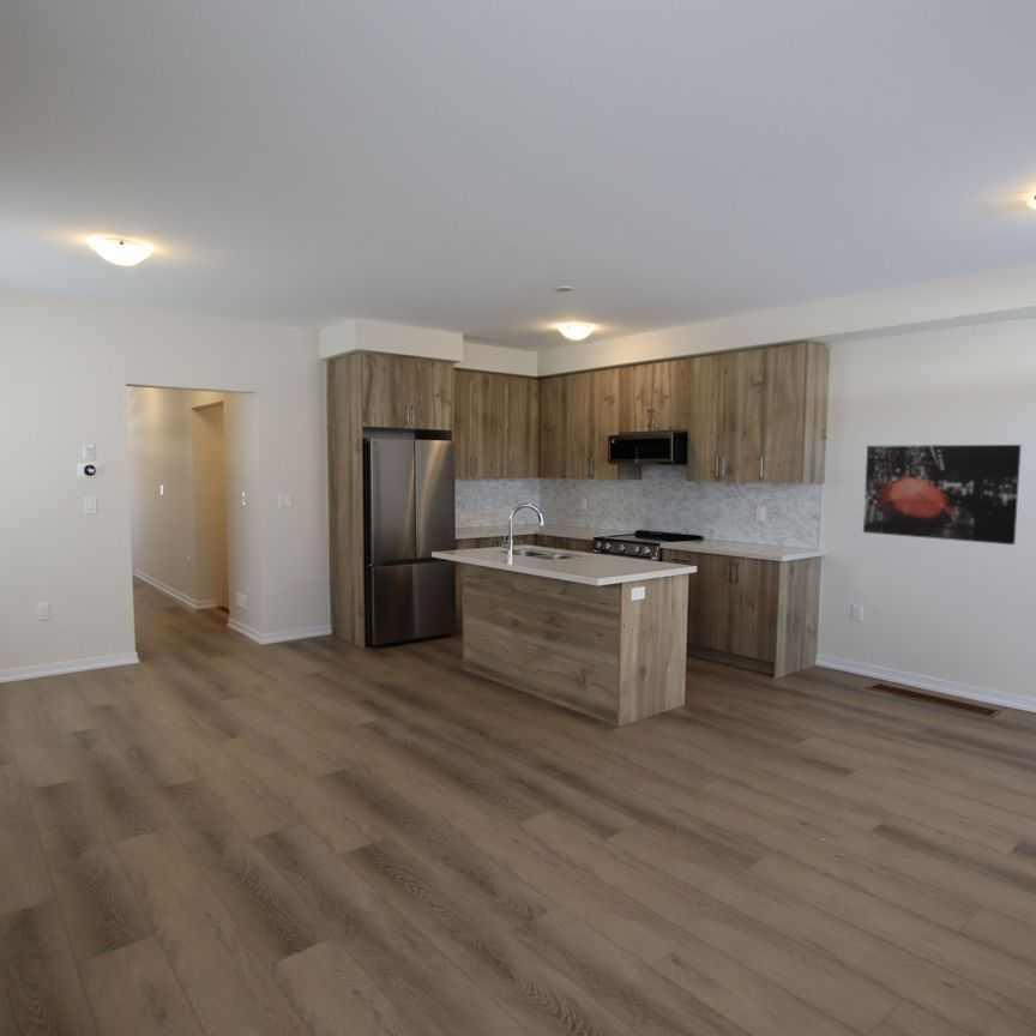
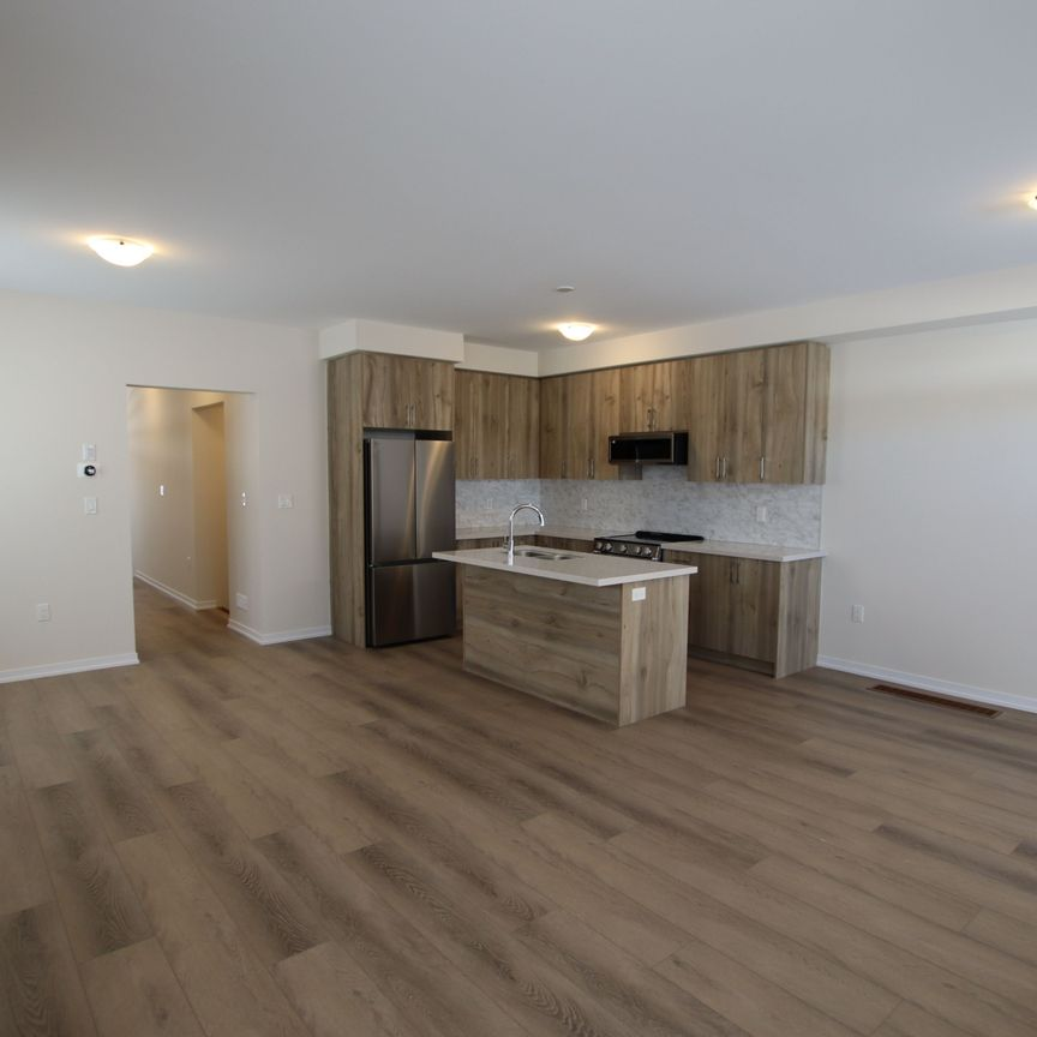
- wall art (935, 492)
